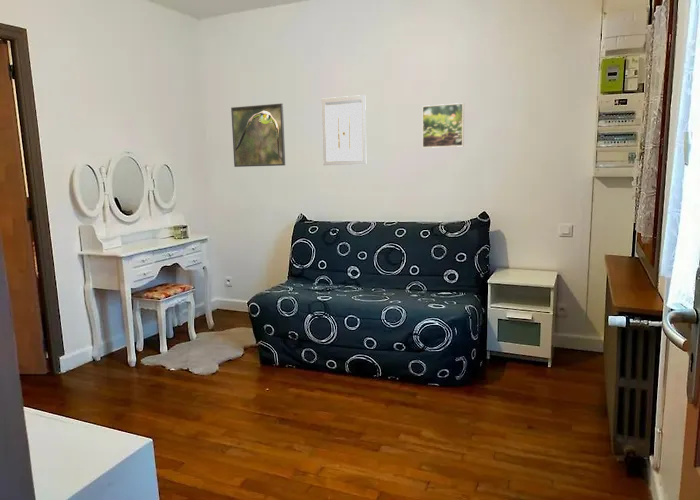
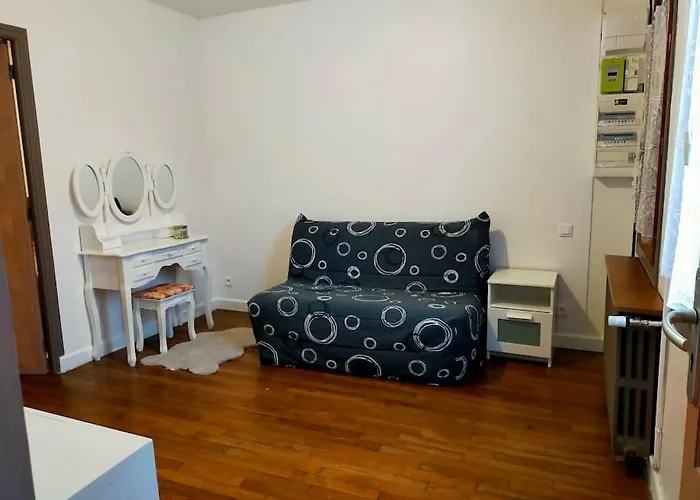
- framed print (442, 126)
- wall art (343, 131)
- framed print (257, 136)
